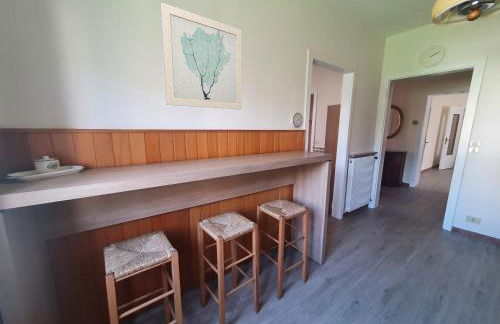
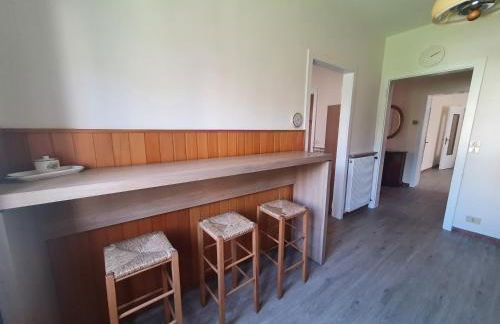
- wall art (207, 64)
